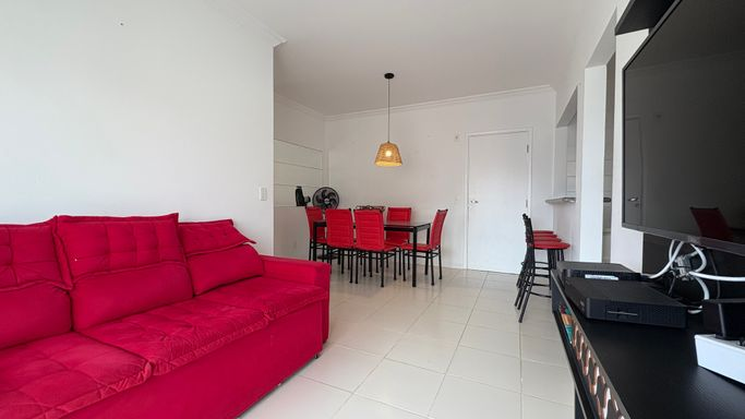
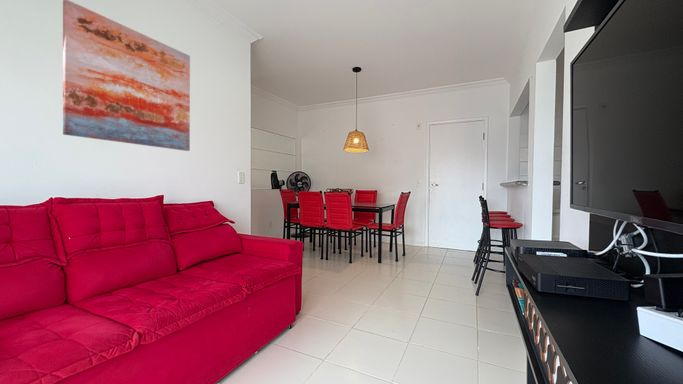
+ wall art (137, 88)
